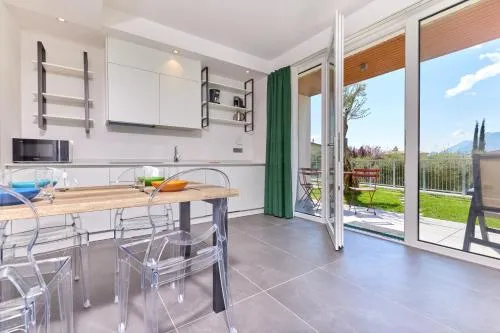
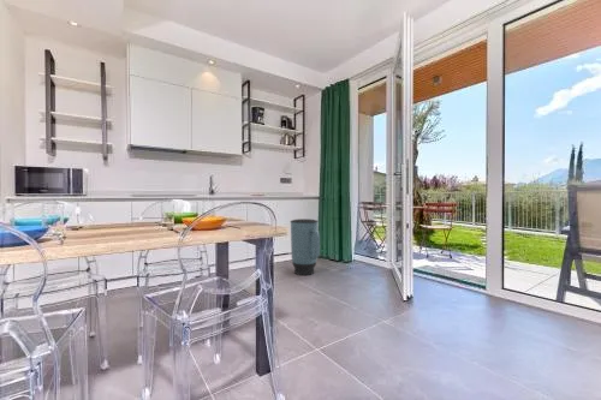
+ trash can (305, 246)
